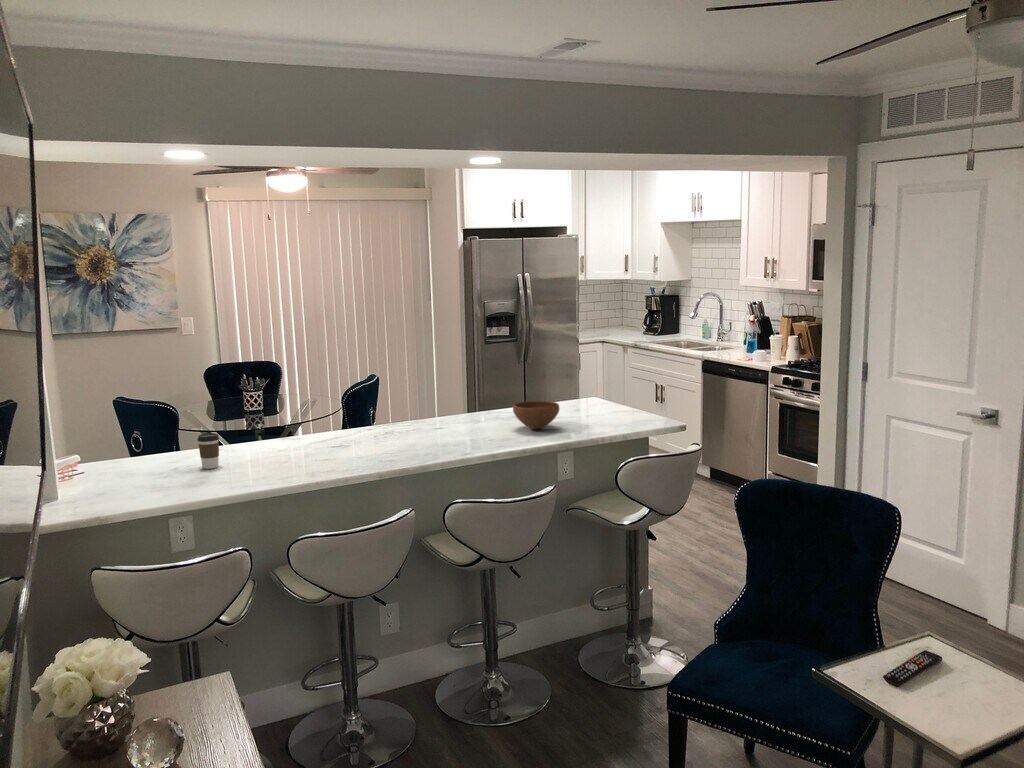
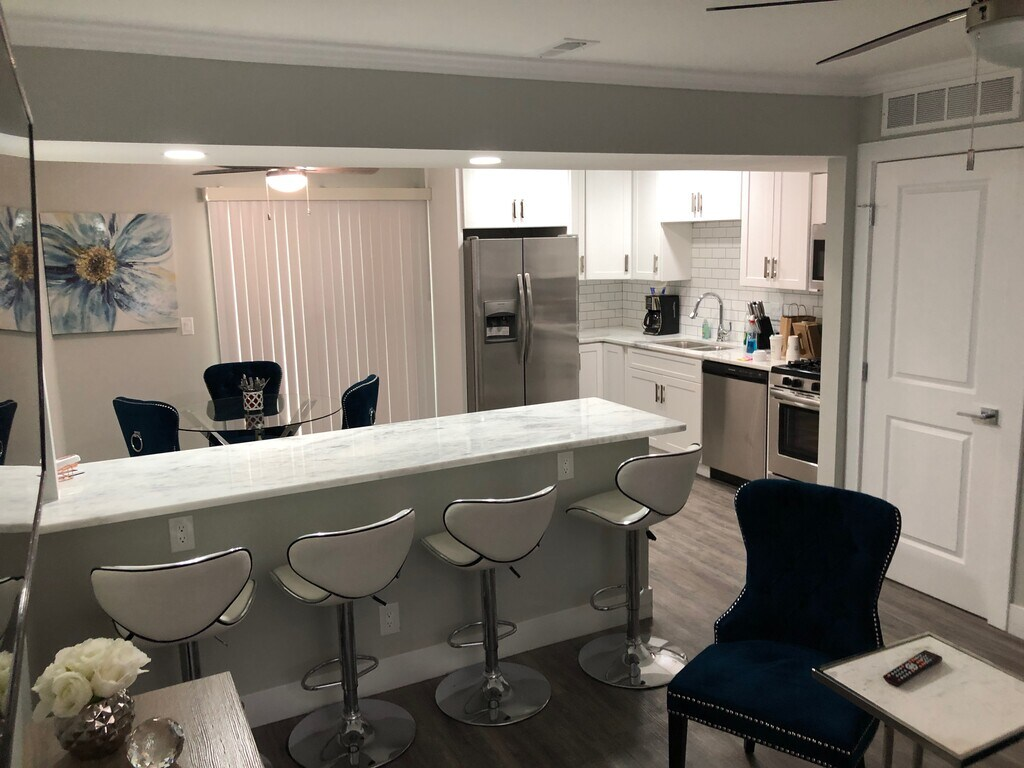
- coffee cup (209, 451)
- bowl (536, 416)
